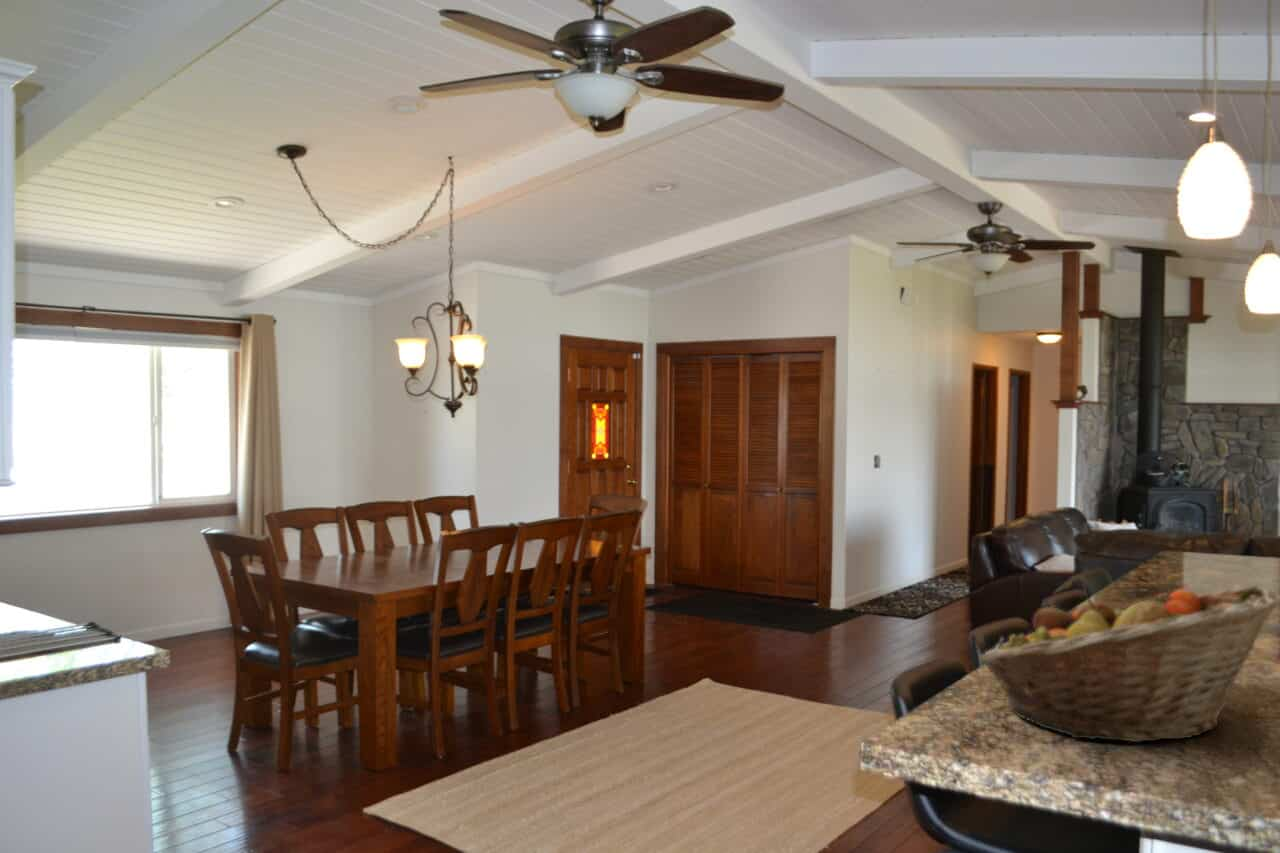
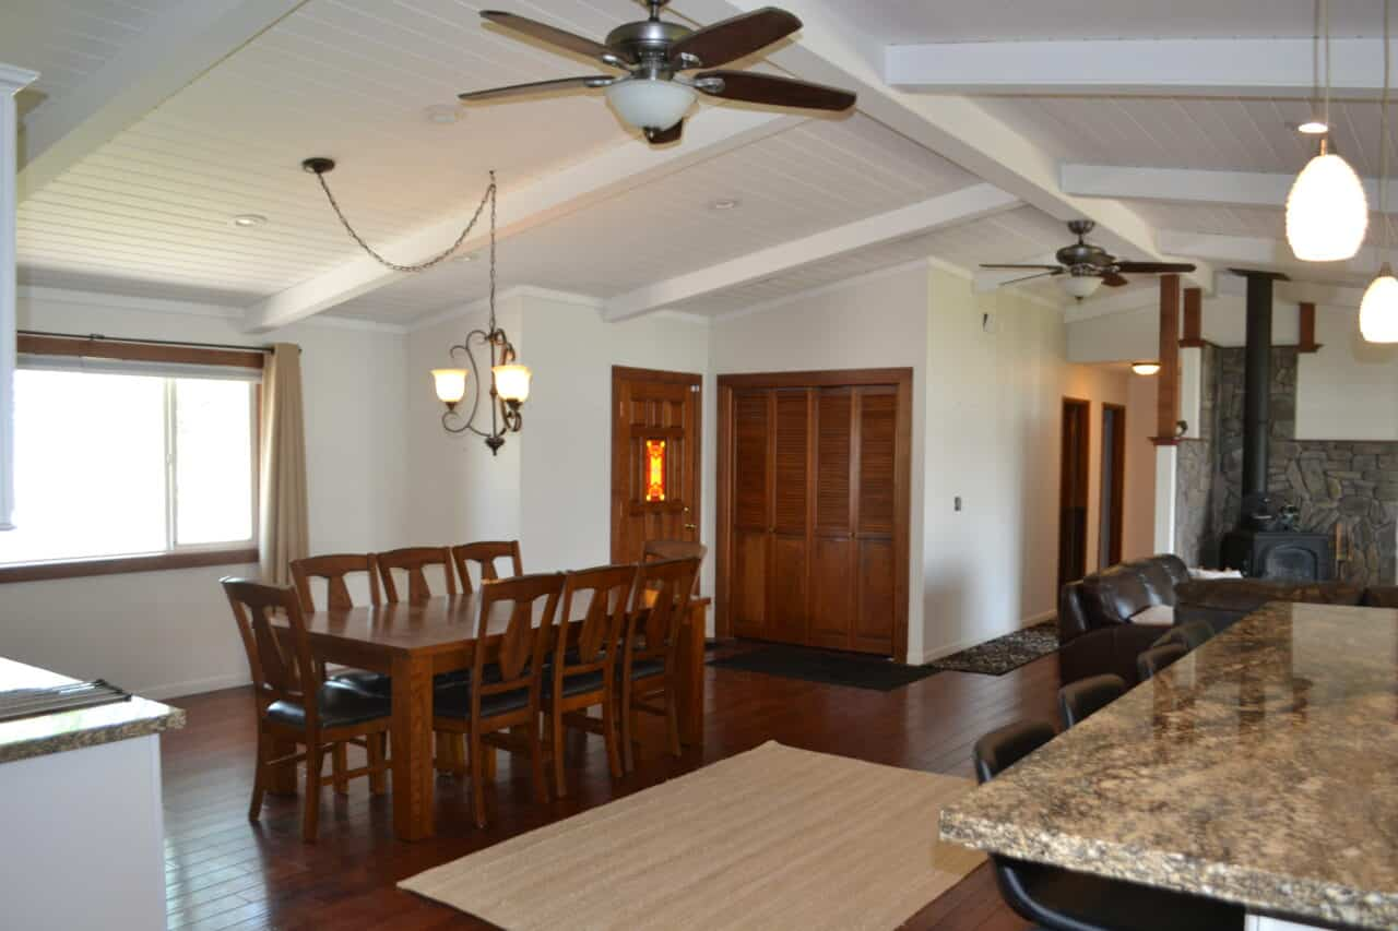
- fruit basket (1127, 648)
